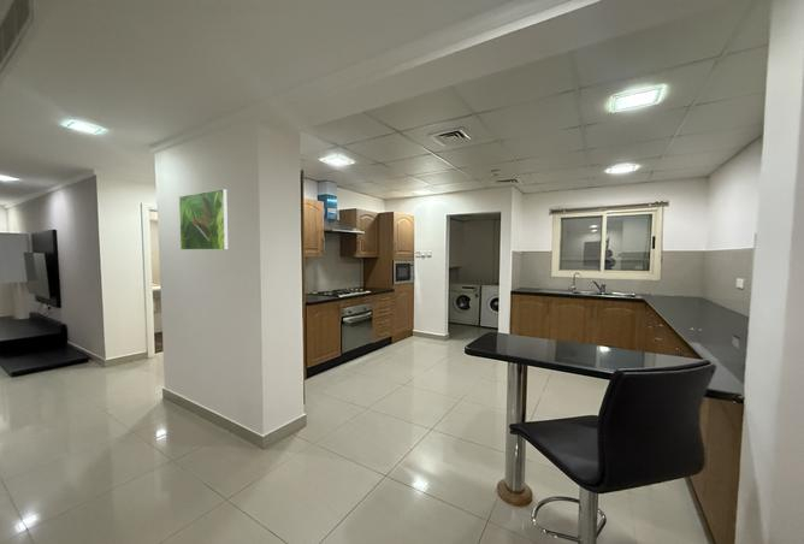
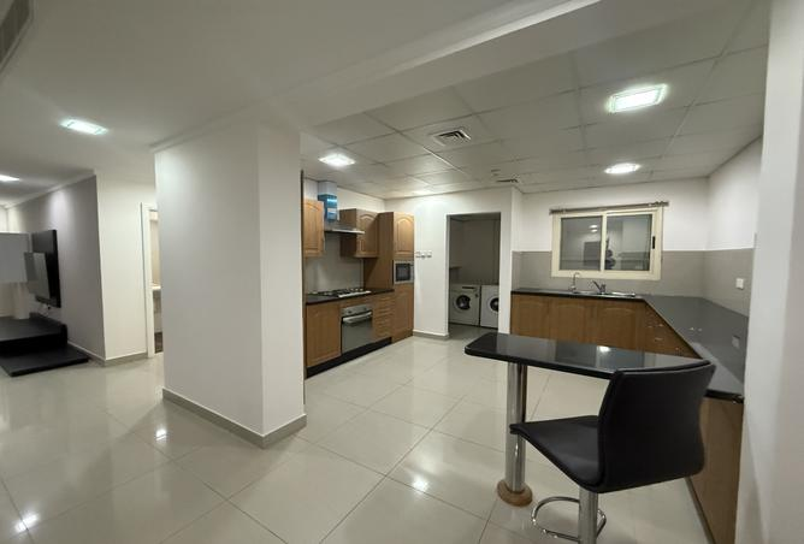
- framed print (202, 221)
